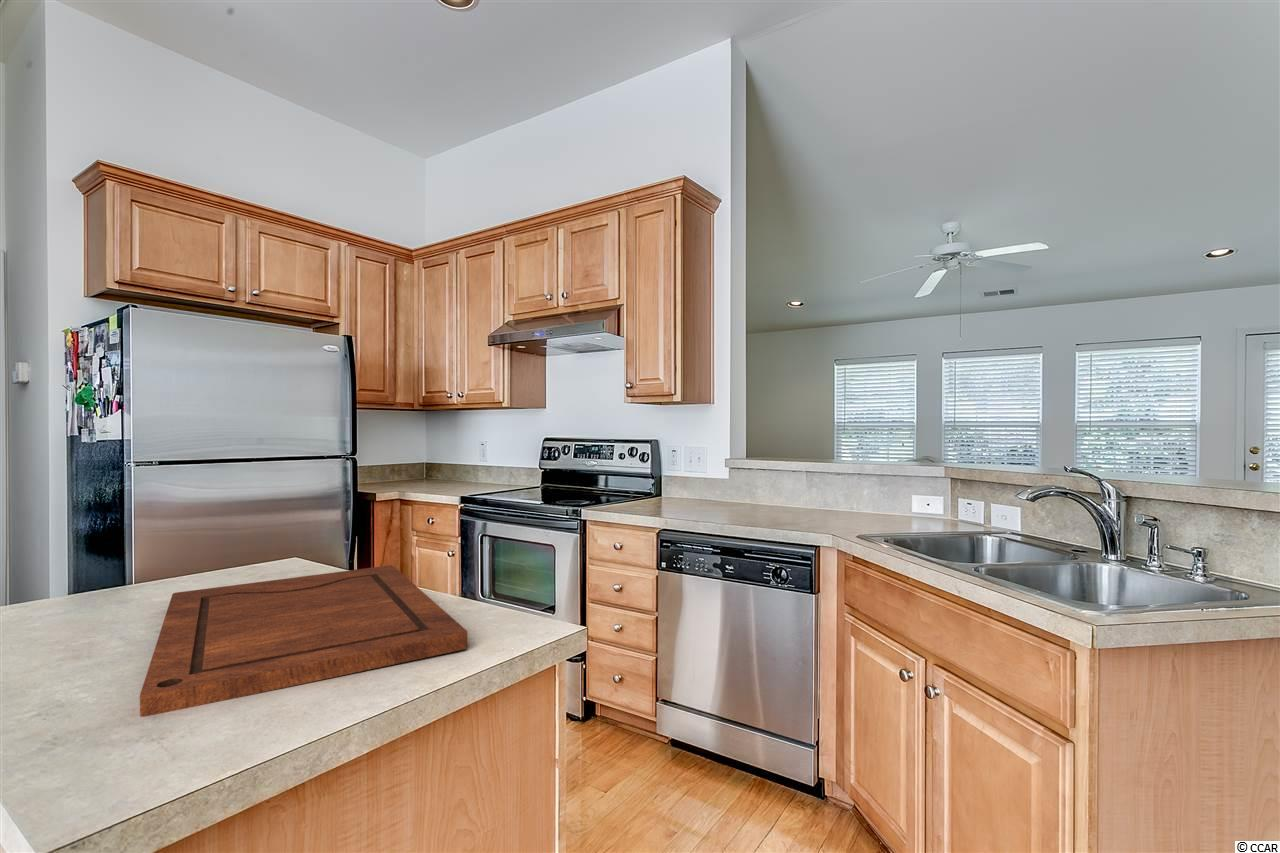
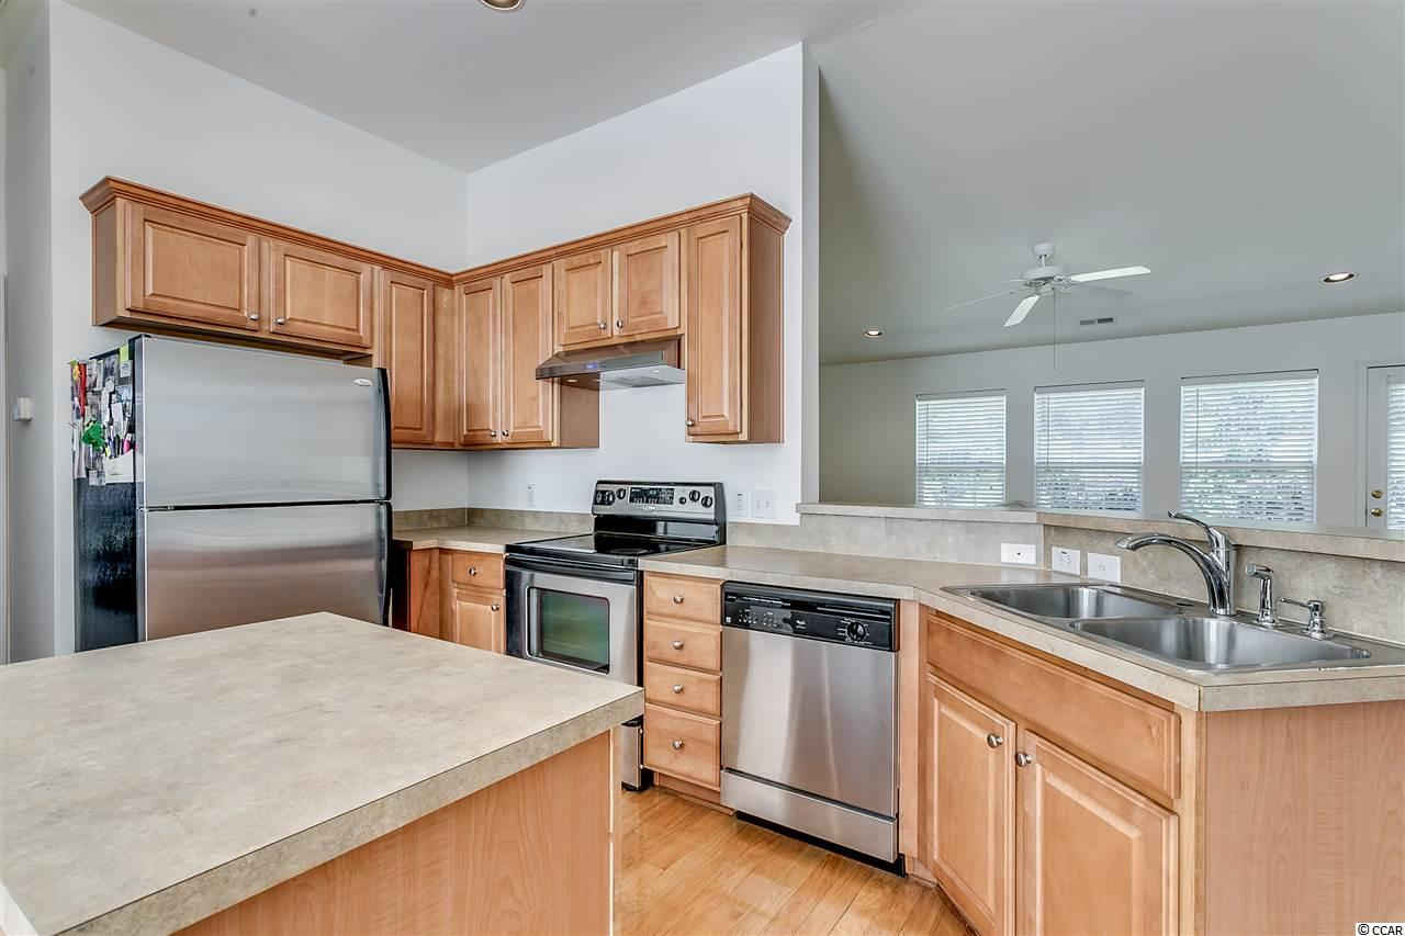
- cutting board (305, 617)
